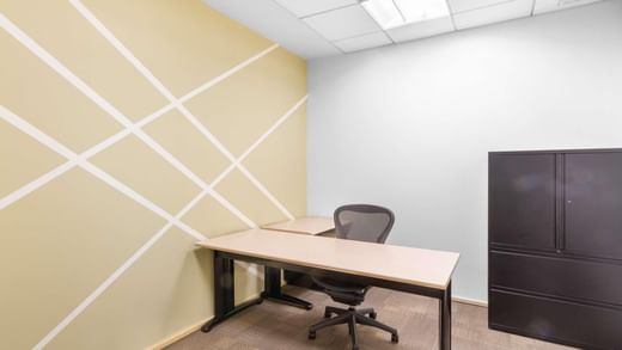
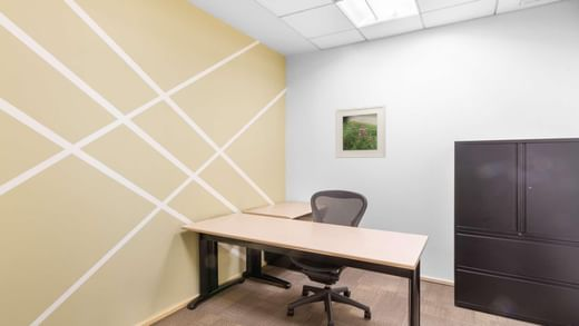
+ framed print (359, 132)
